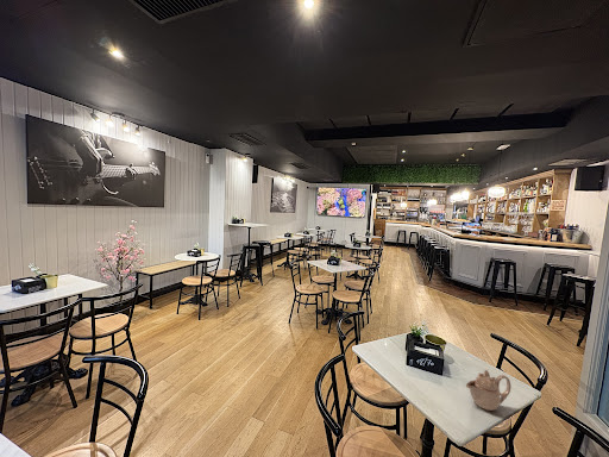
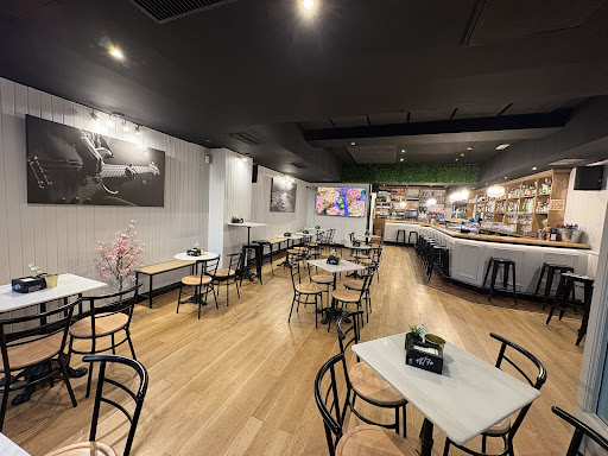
- teapot (488, 389)
